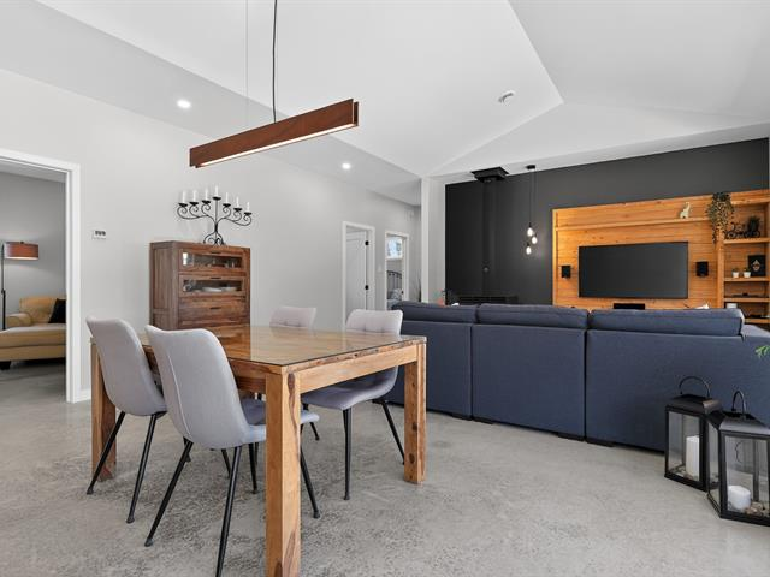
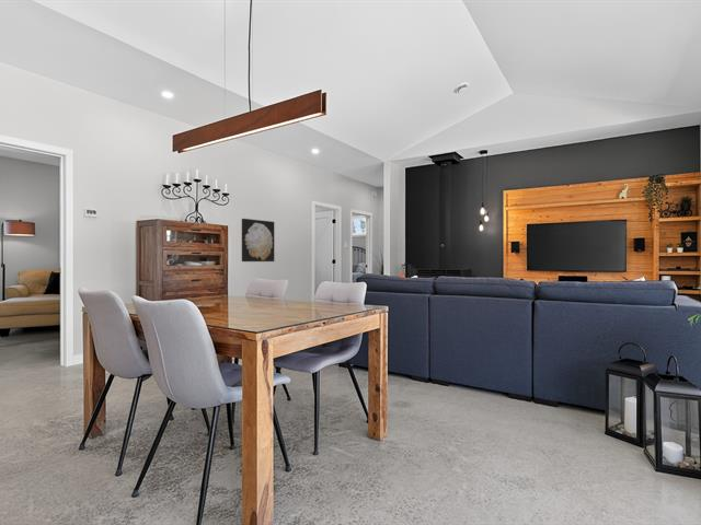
+ wall art (258, 241)
